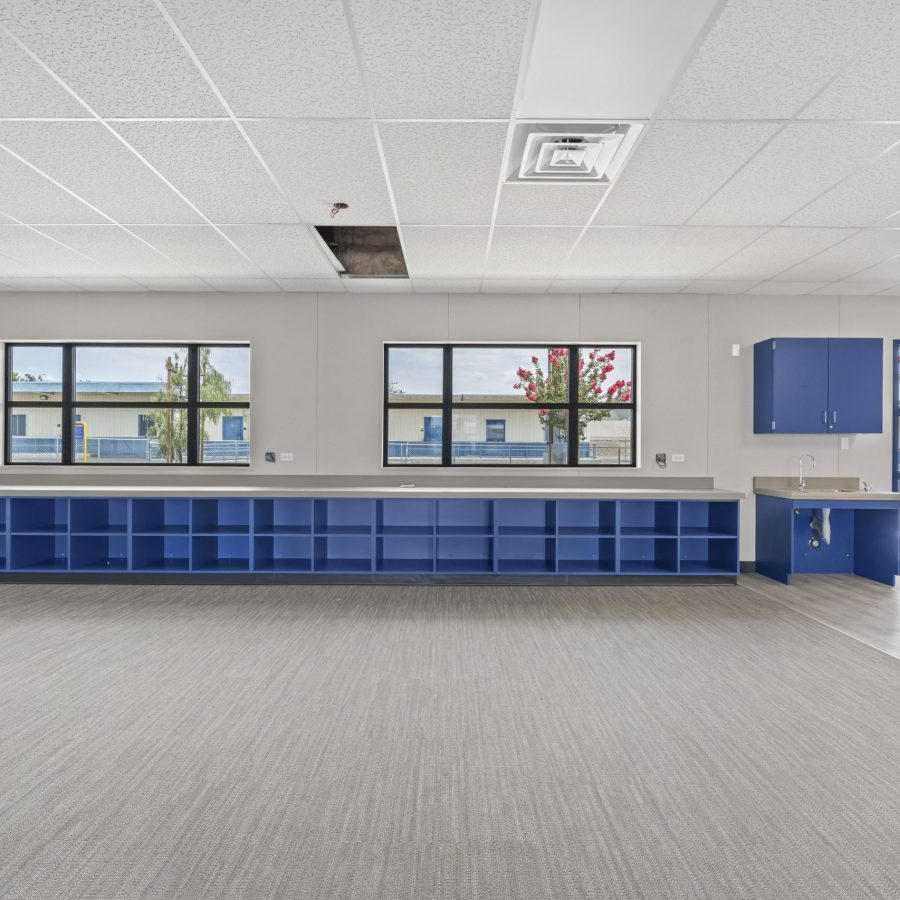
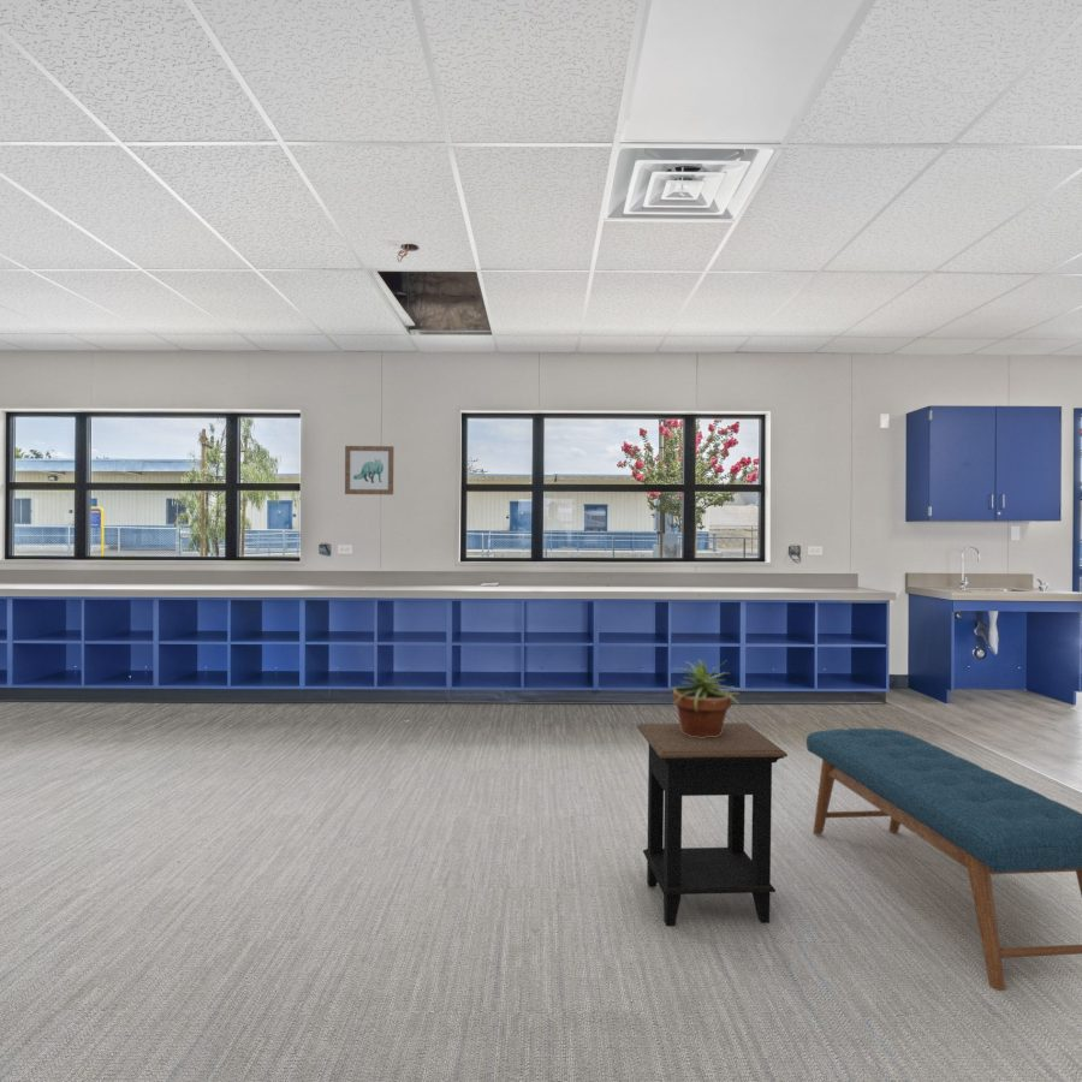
+ bench (935, 828)
+ side table (727, 819)
+ potted plant (701, 695)
+ wall art (369, 470)
